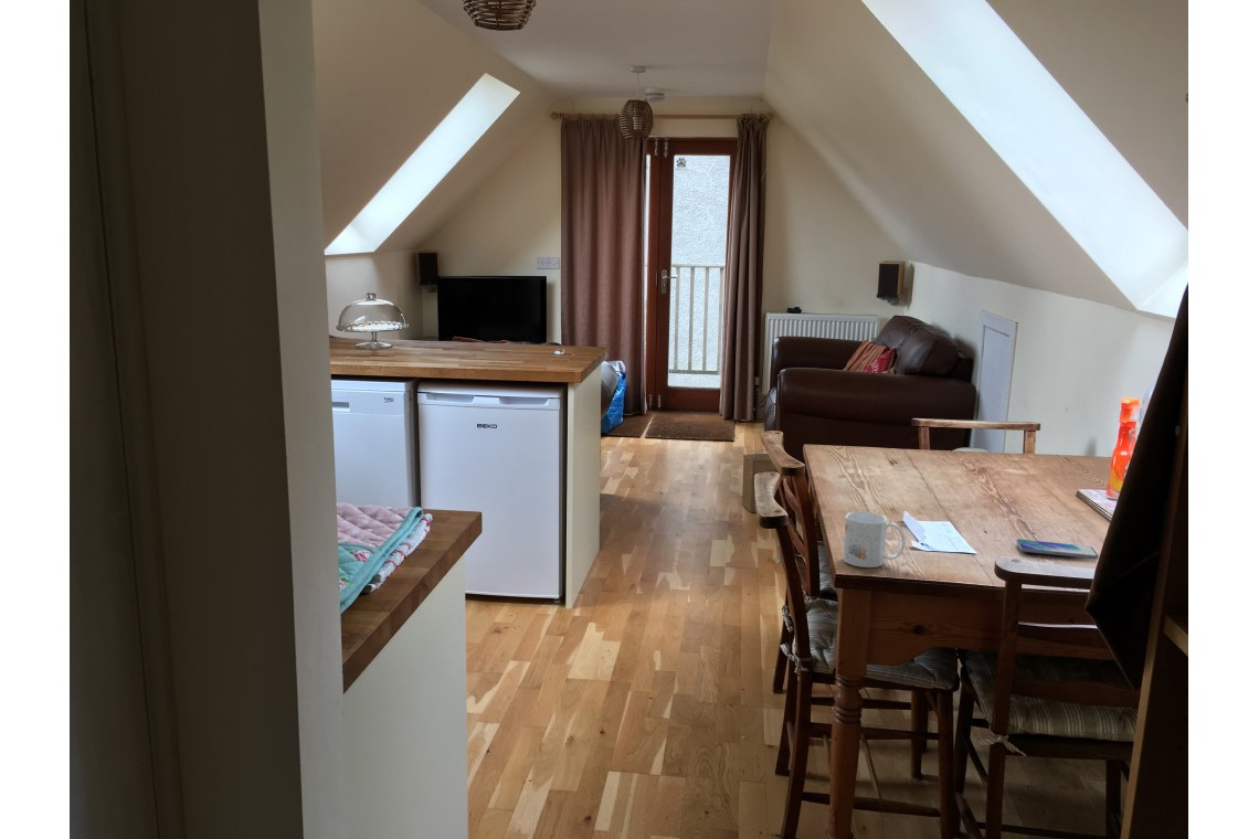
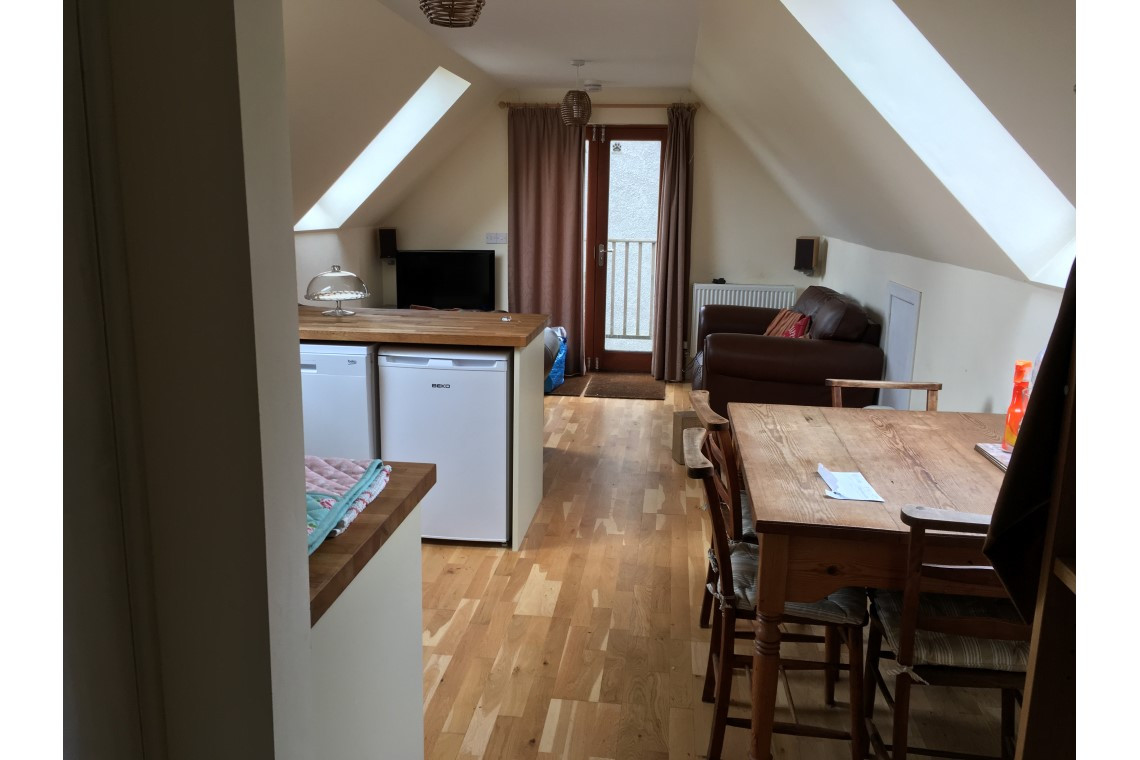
- smartphone (1056, 549)
- mug (874, 540)
